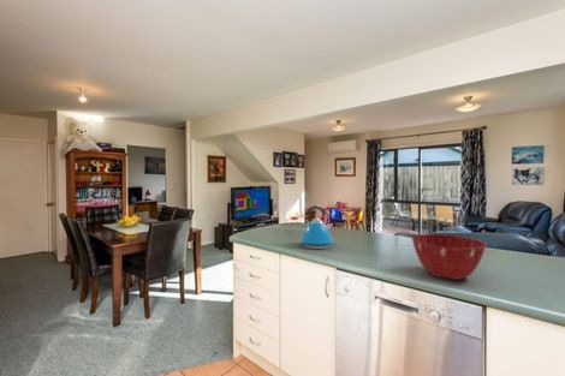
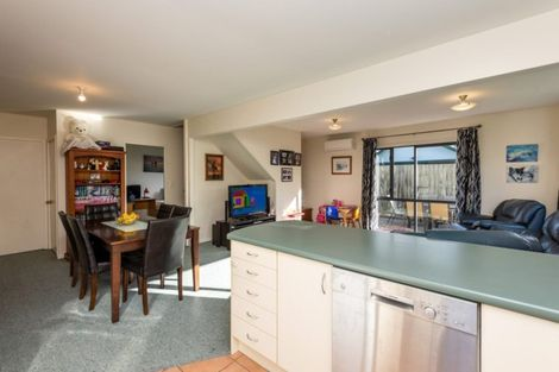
- kettle (315, 225)
- mixing bowl (446, 257)
